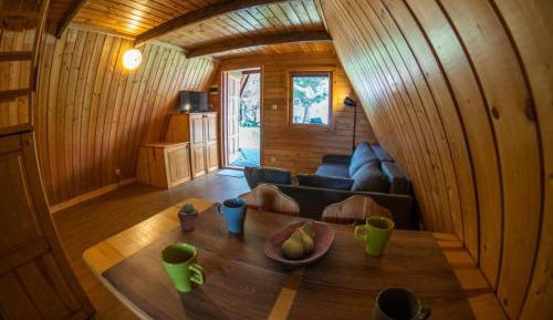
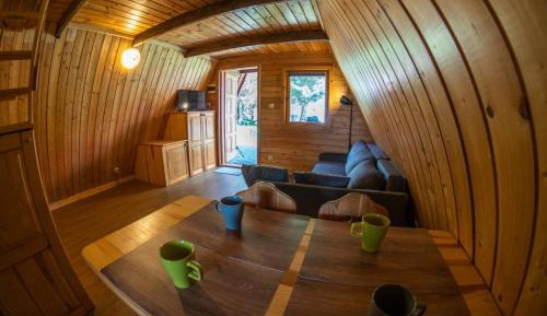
- fruit bowl (301, 239)
- potted succulent (188, 216)
